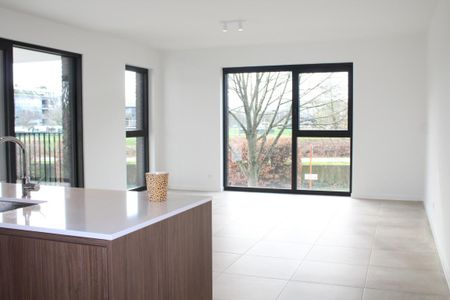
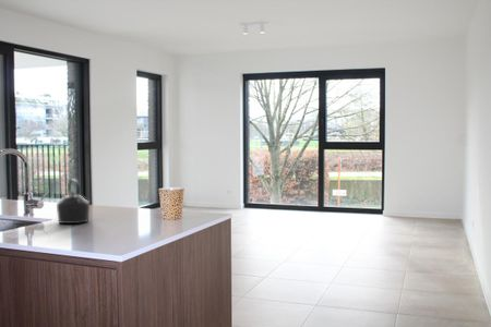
+ kettle (71, 199)
